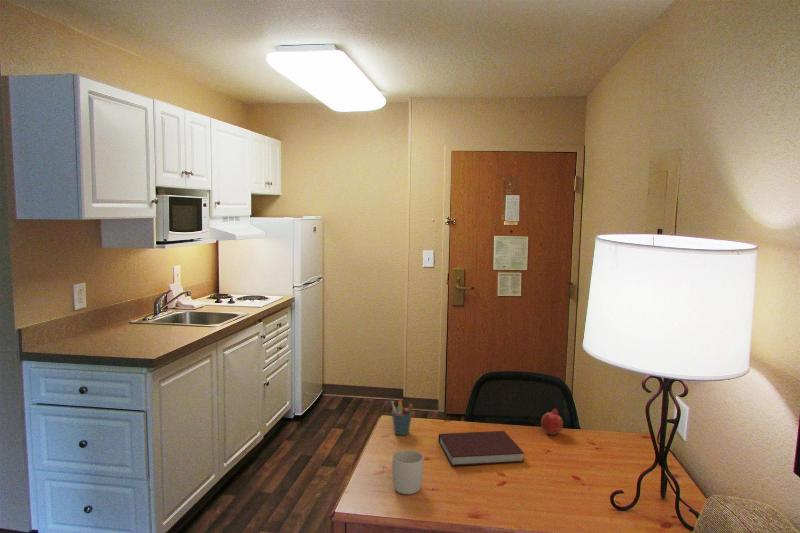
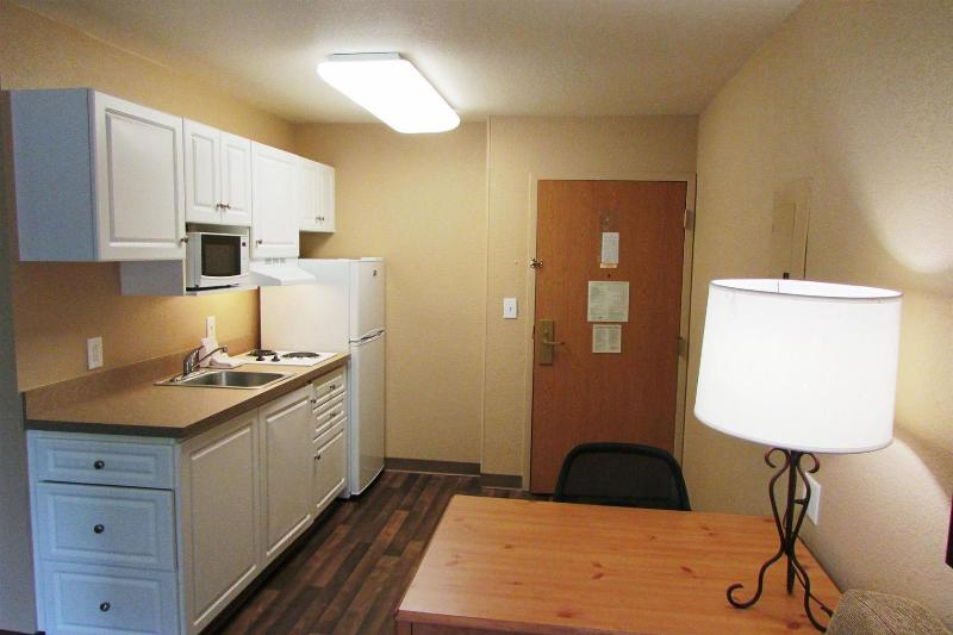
- pen holder (401, 416)
- notebook (479, 447)
- fruit (552, 421)
- mug (406, 469)
